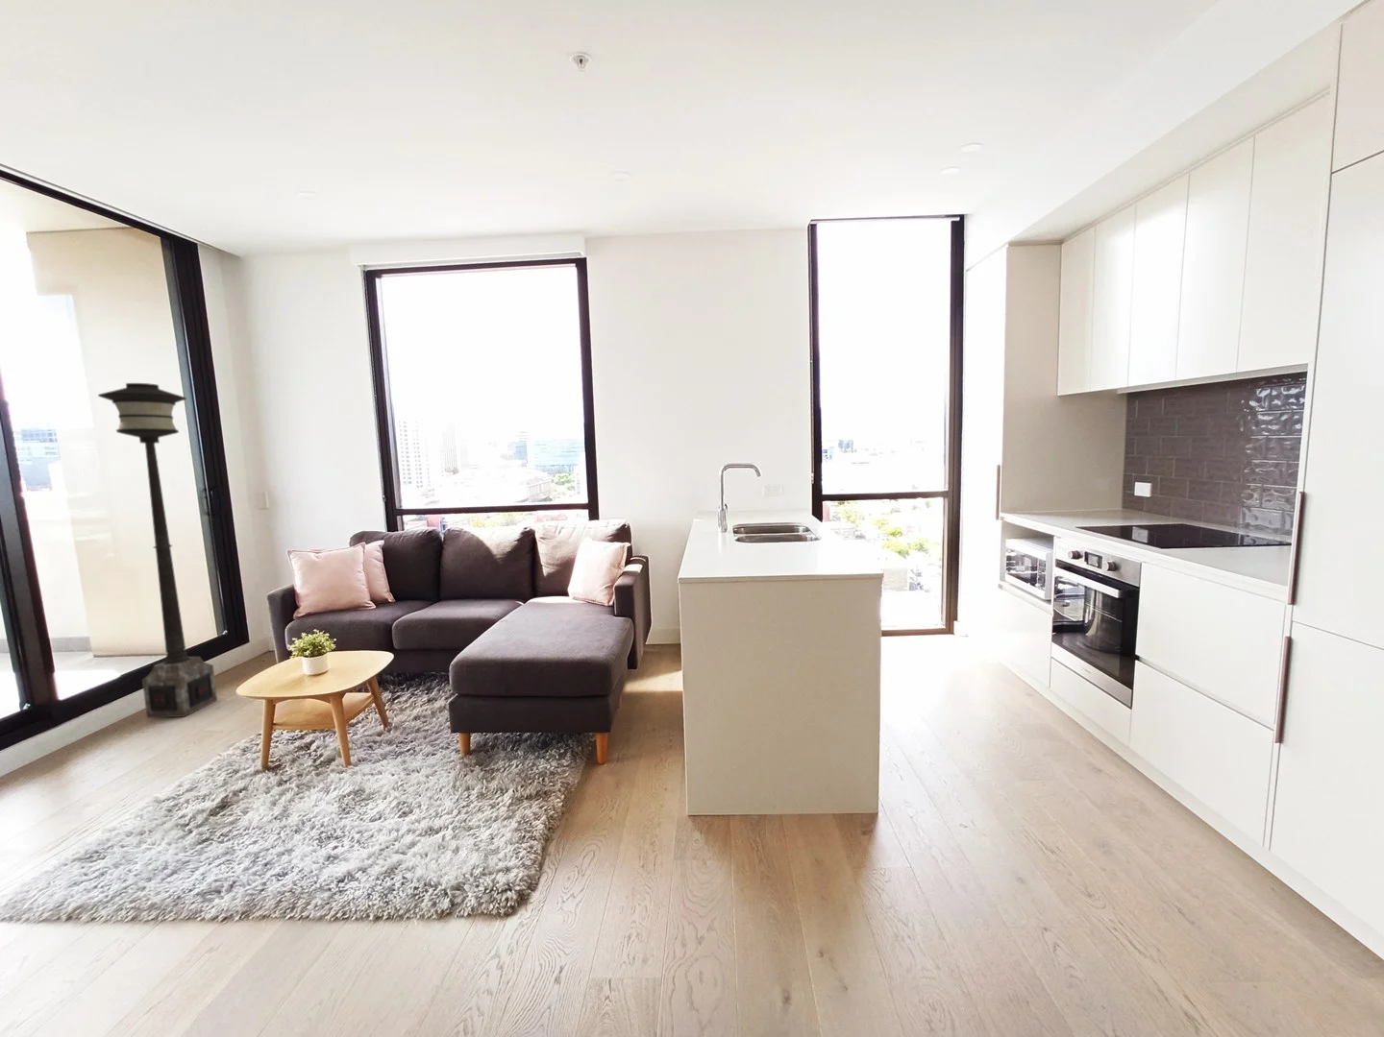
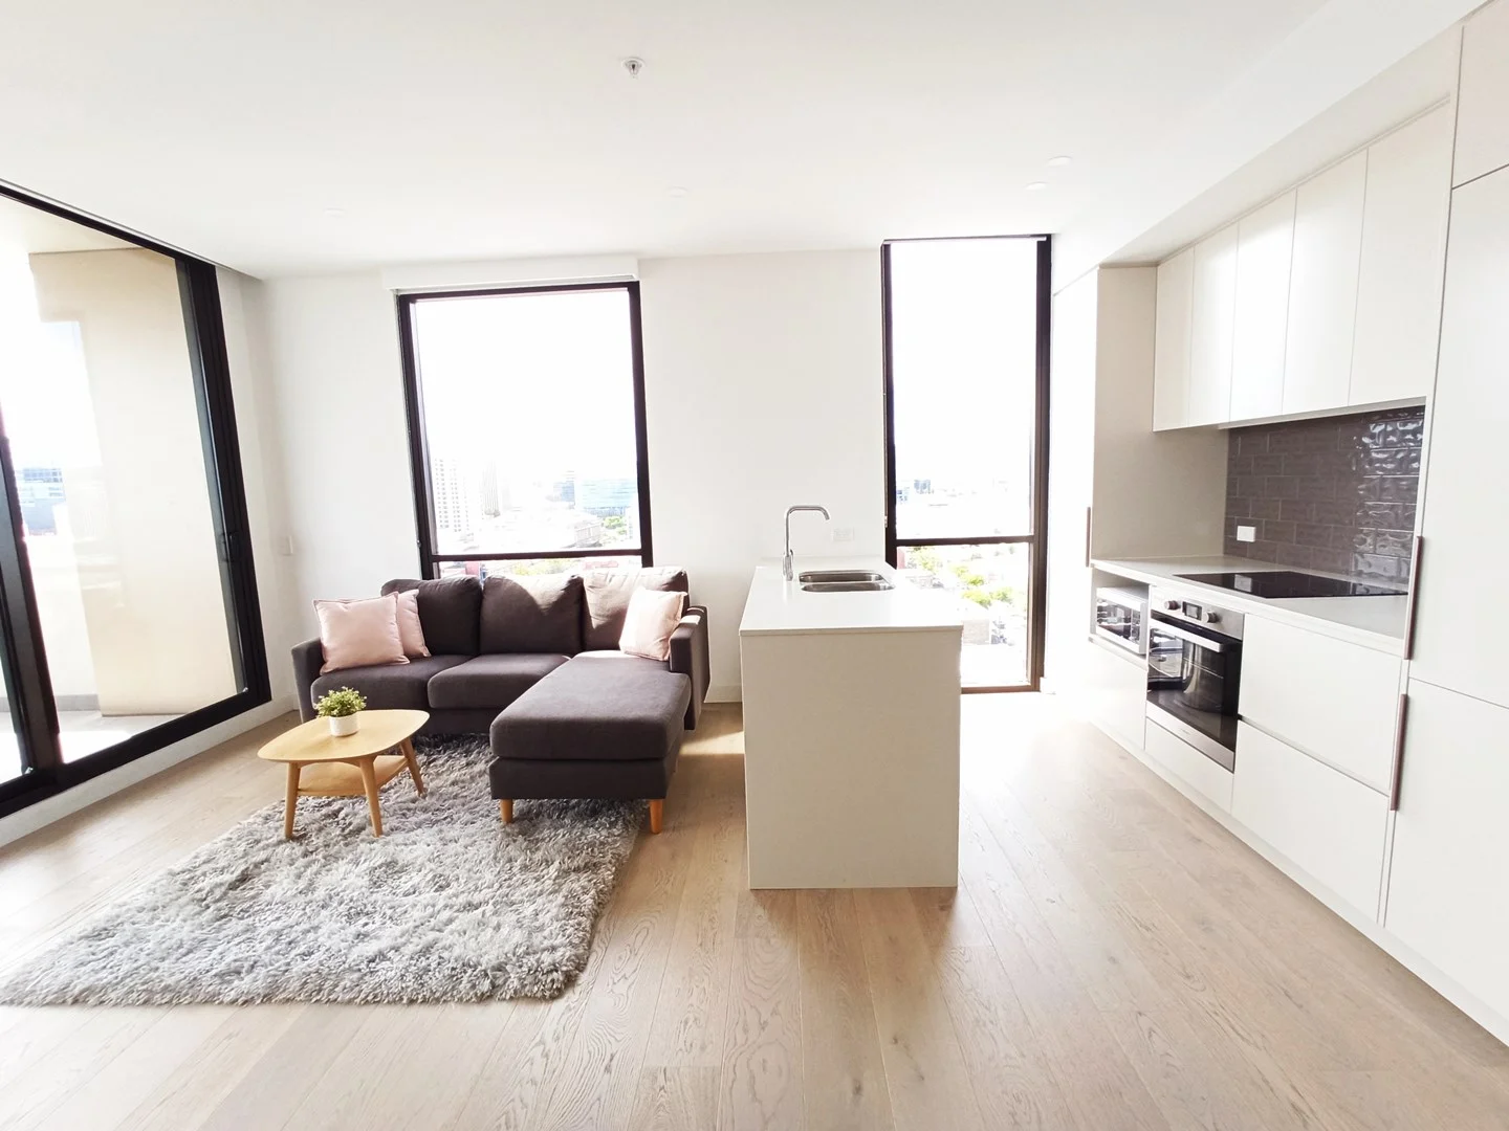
- floor lamp (163, 551)
